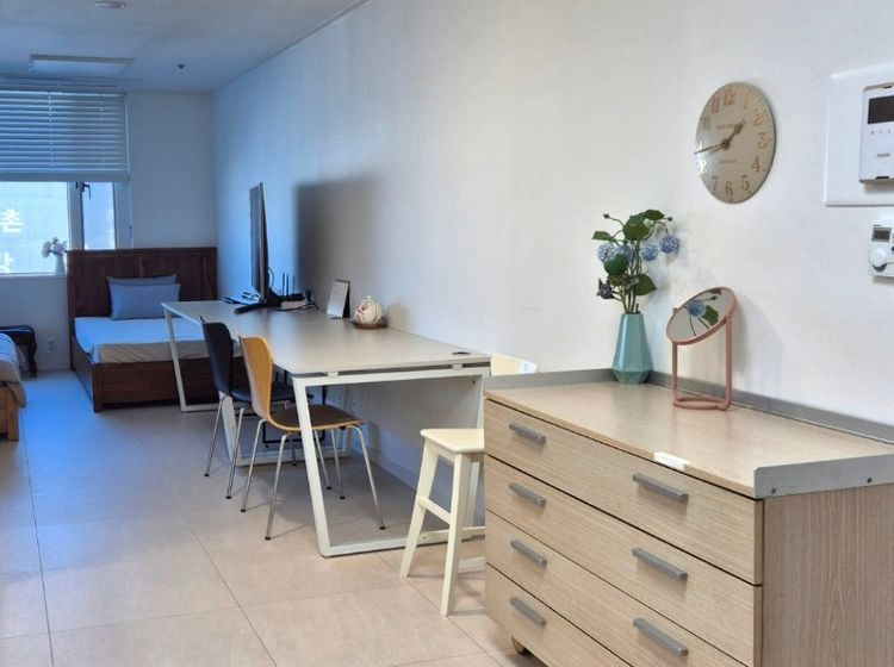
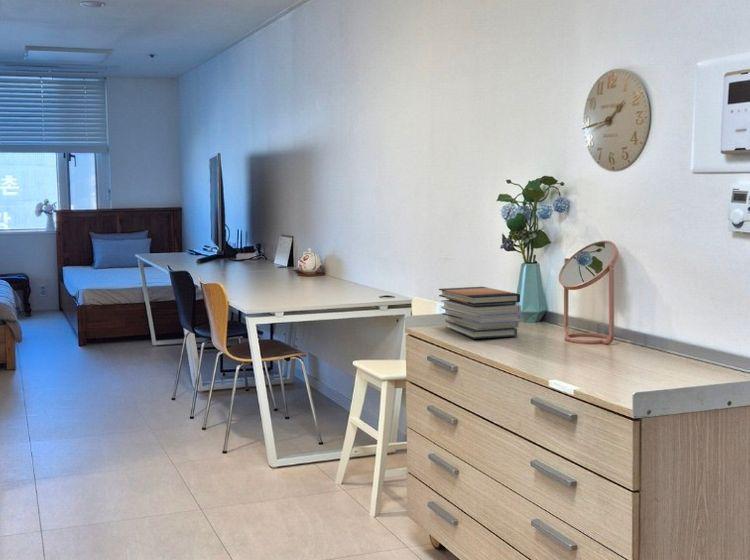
+ book stack (479, 311)
